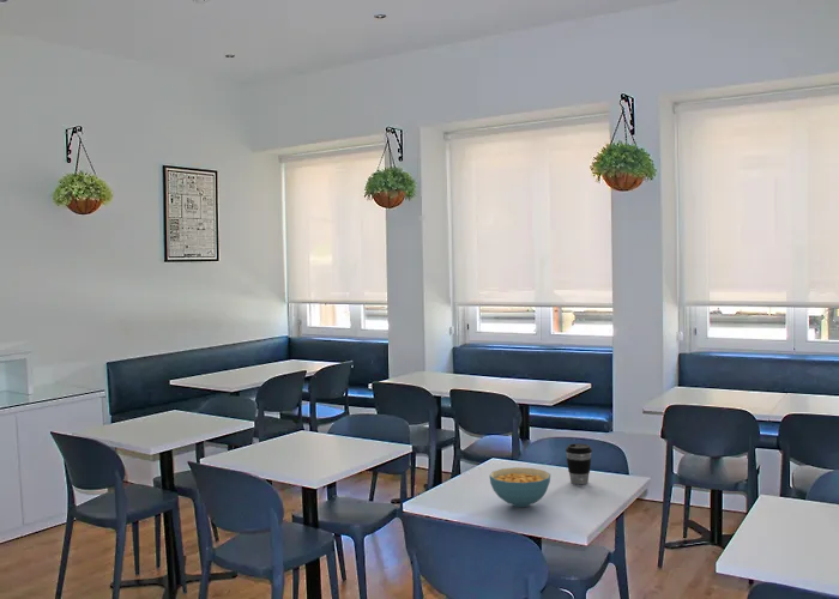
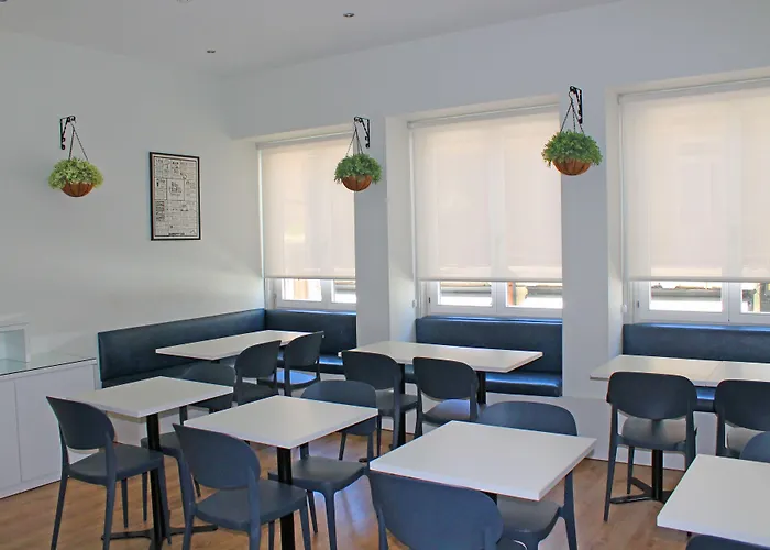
- coffee cup (579, 464)
- cereal bowl (520, 489)
